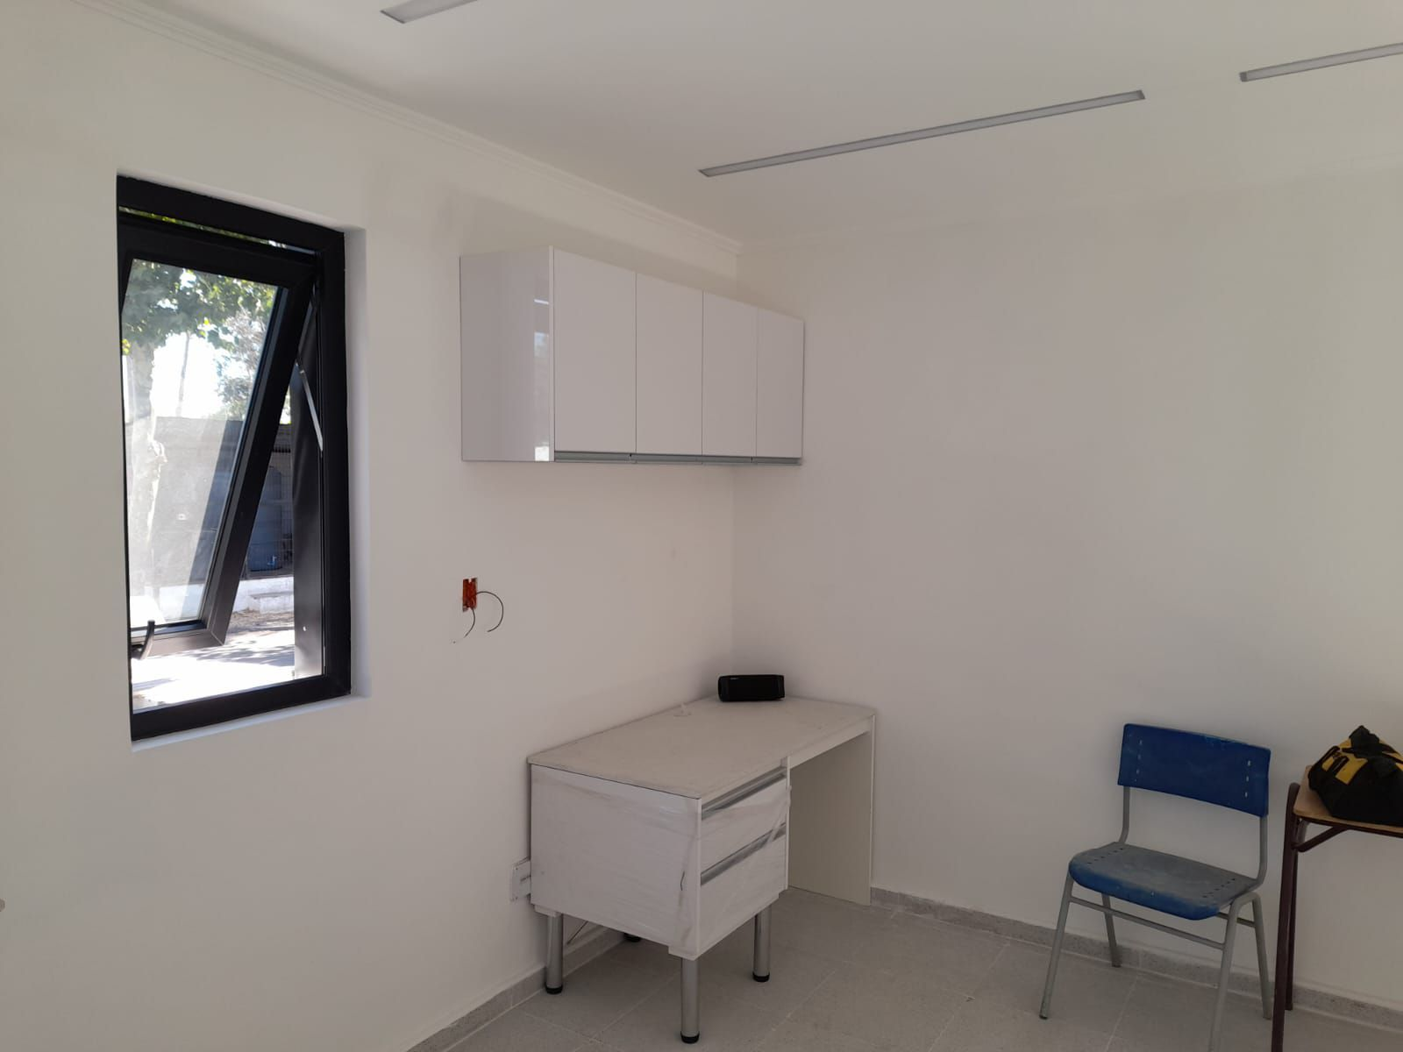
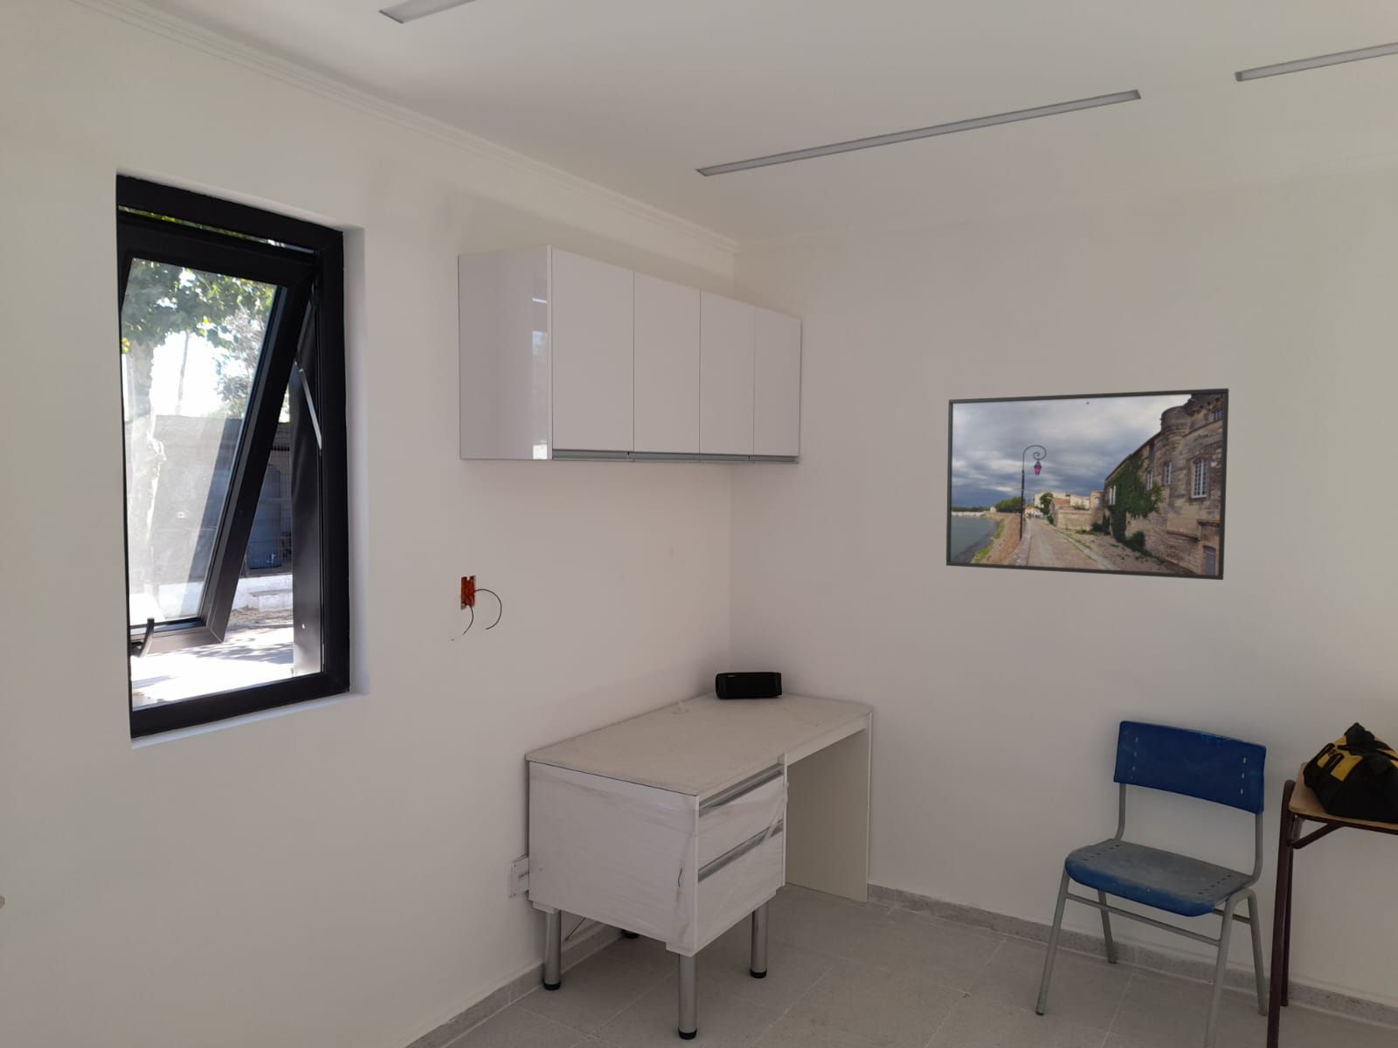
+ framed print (1077, 483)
